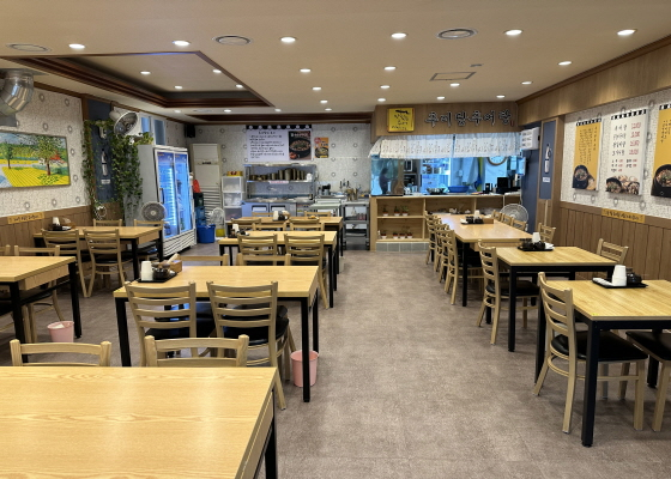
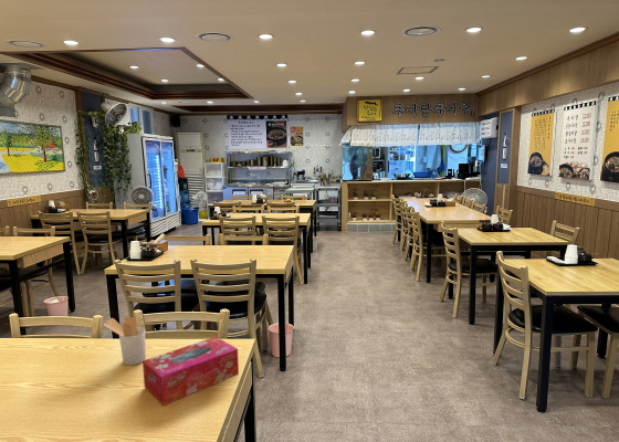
+ utensil holder (125, 339)
+ tissue box (191, 367)
